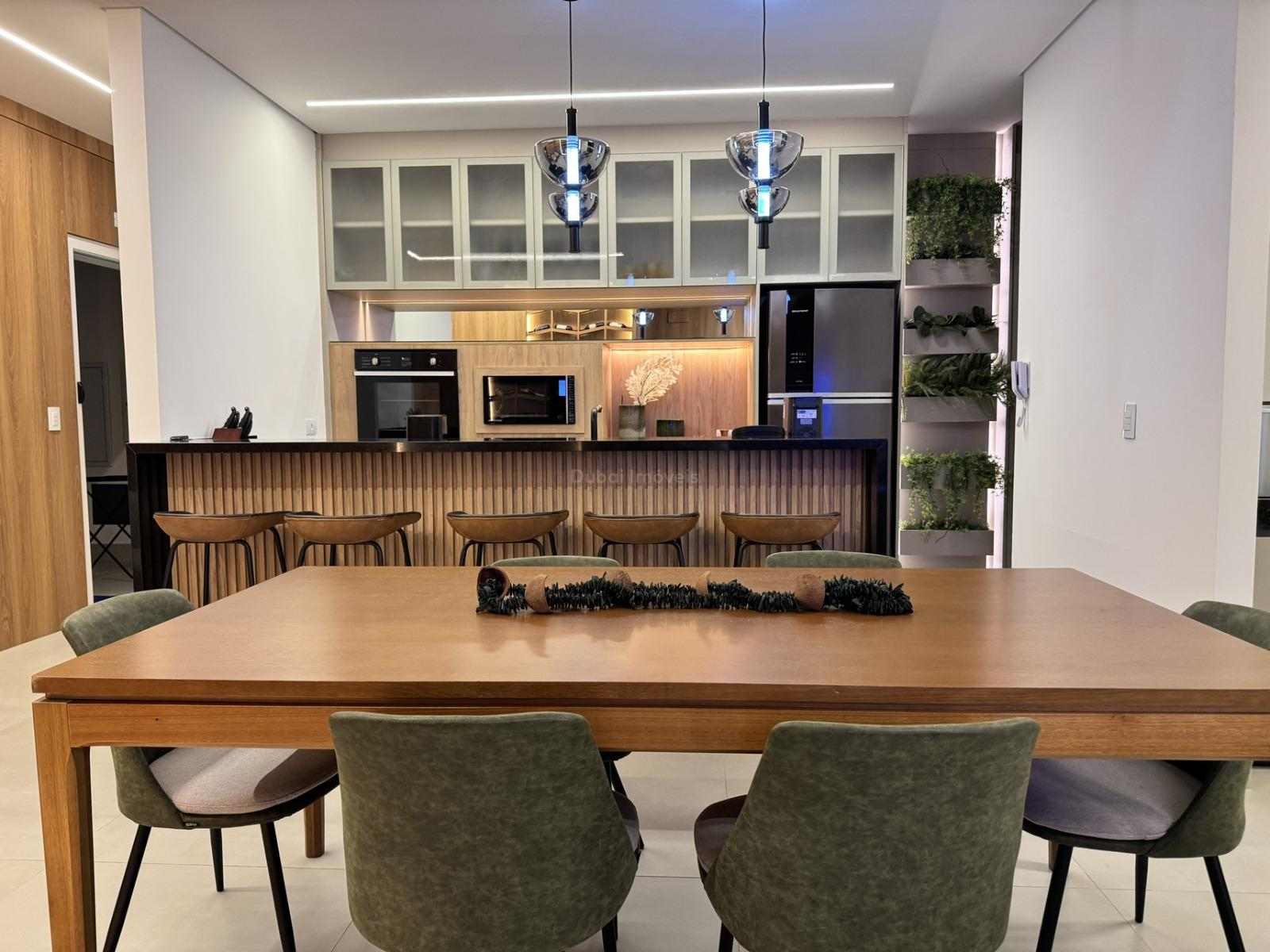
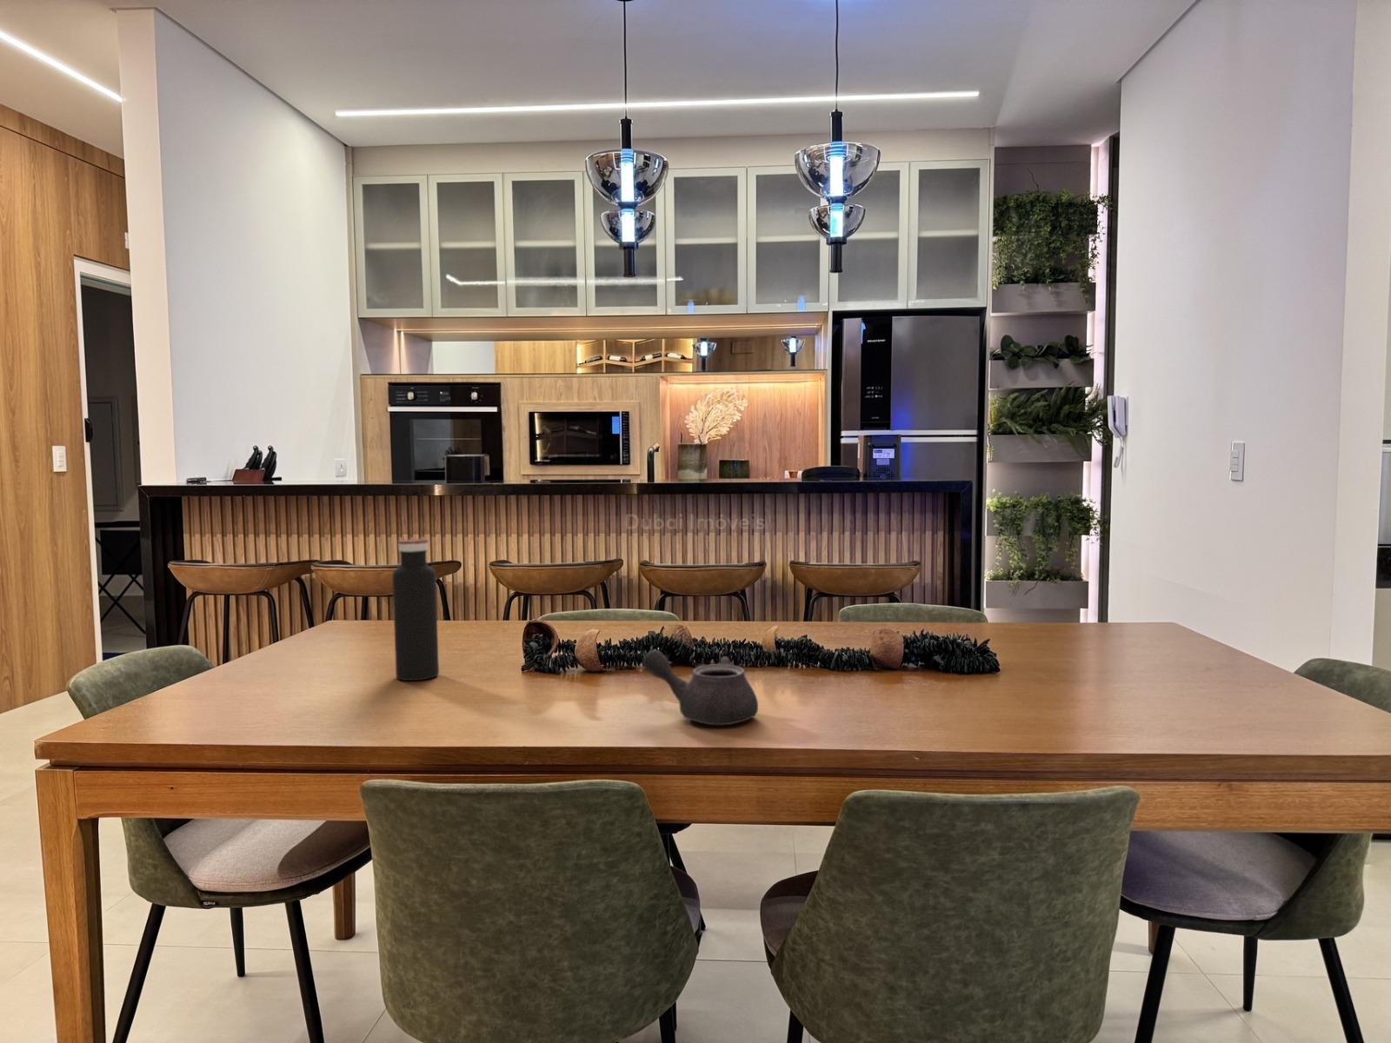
+ water bottle (415, 608)
+ teapot (700, 684)
